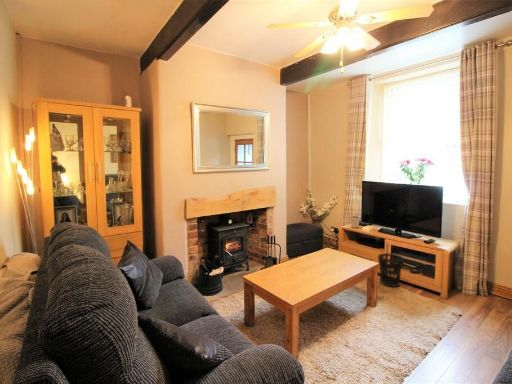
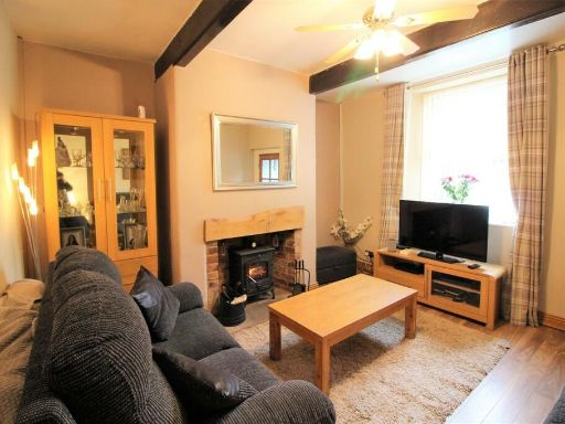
- wastebasket (390, 269)
